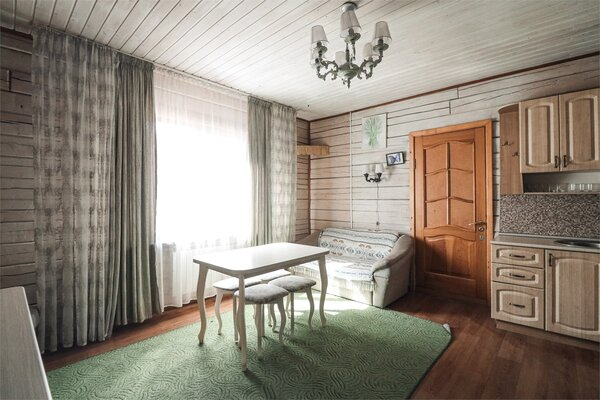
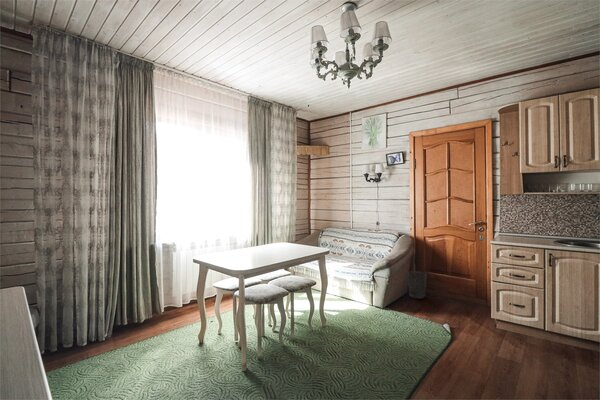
+ wastebasket (417, 284)
